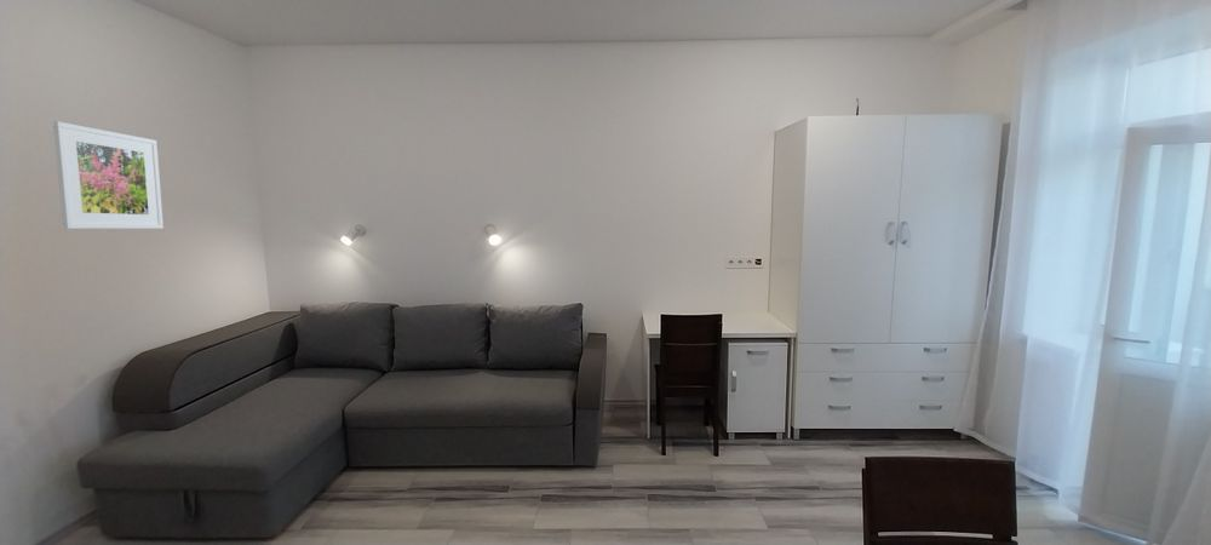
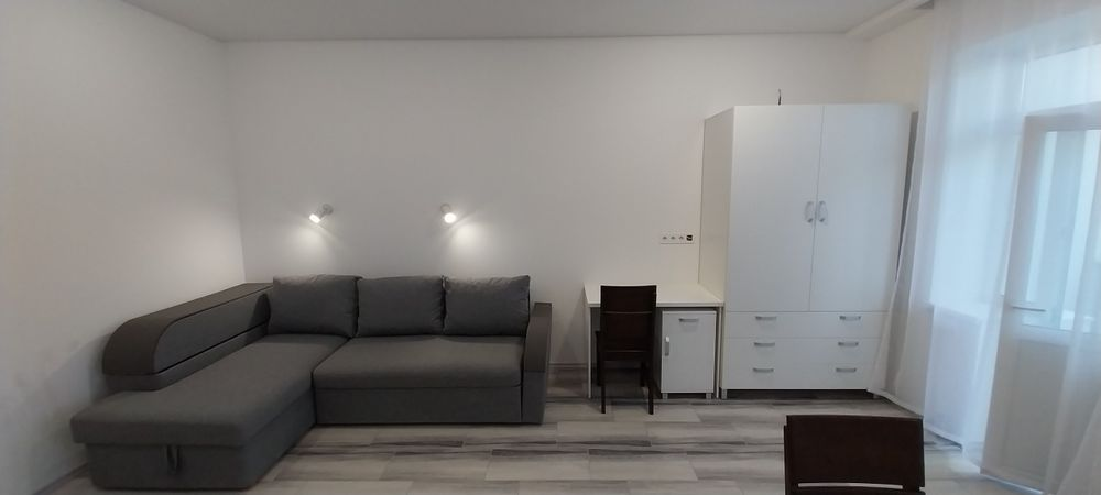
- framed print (114, 180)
